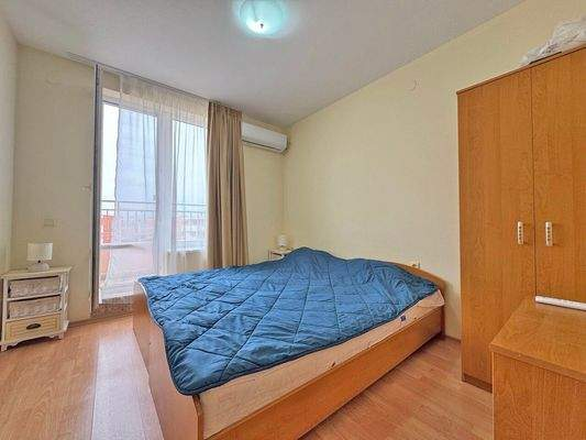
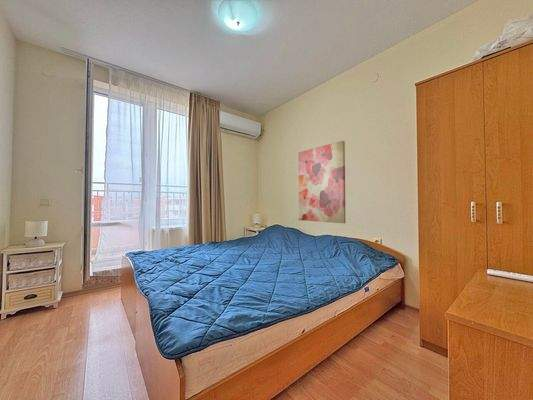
+ wall art (319, 184)
